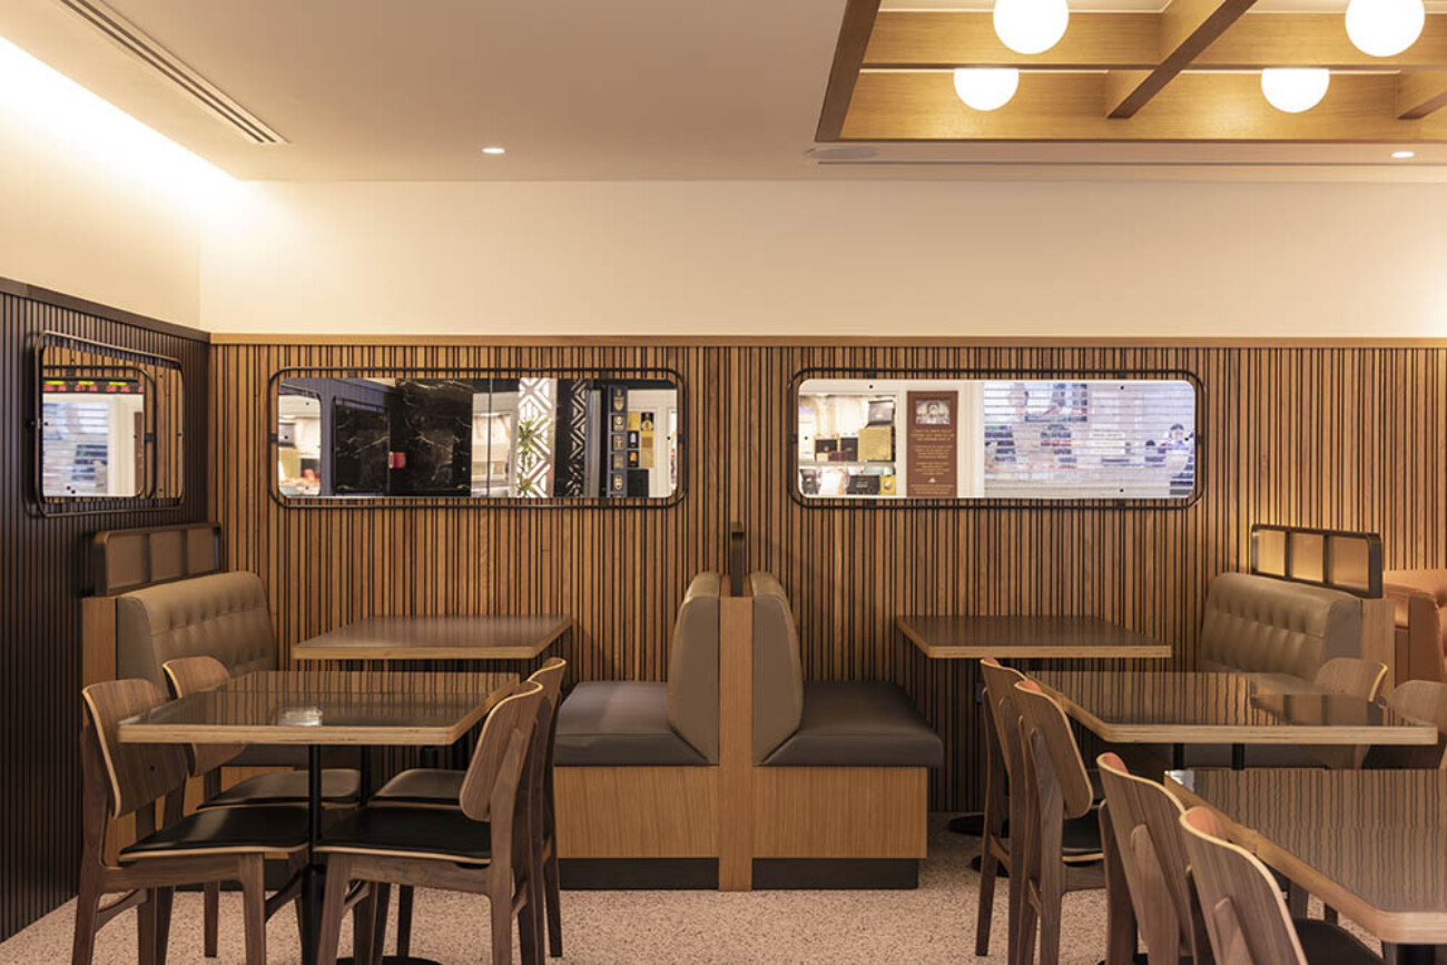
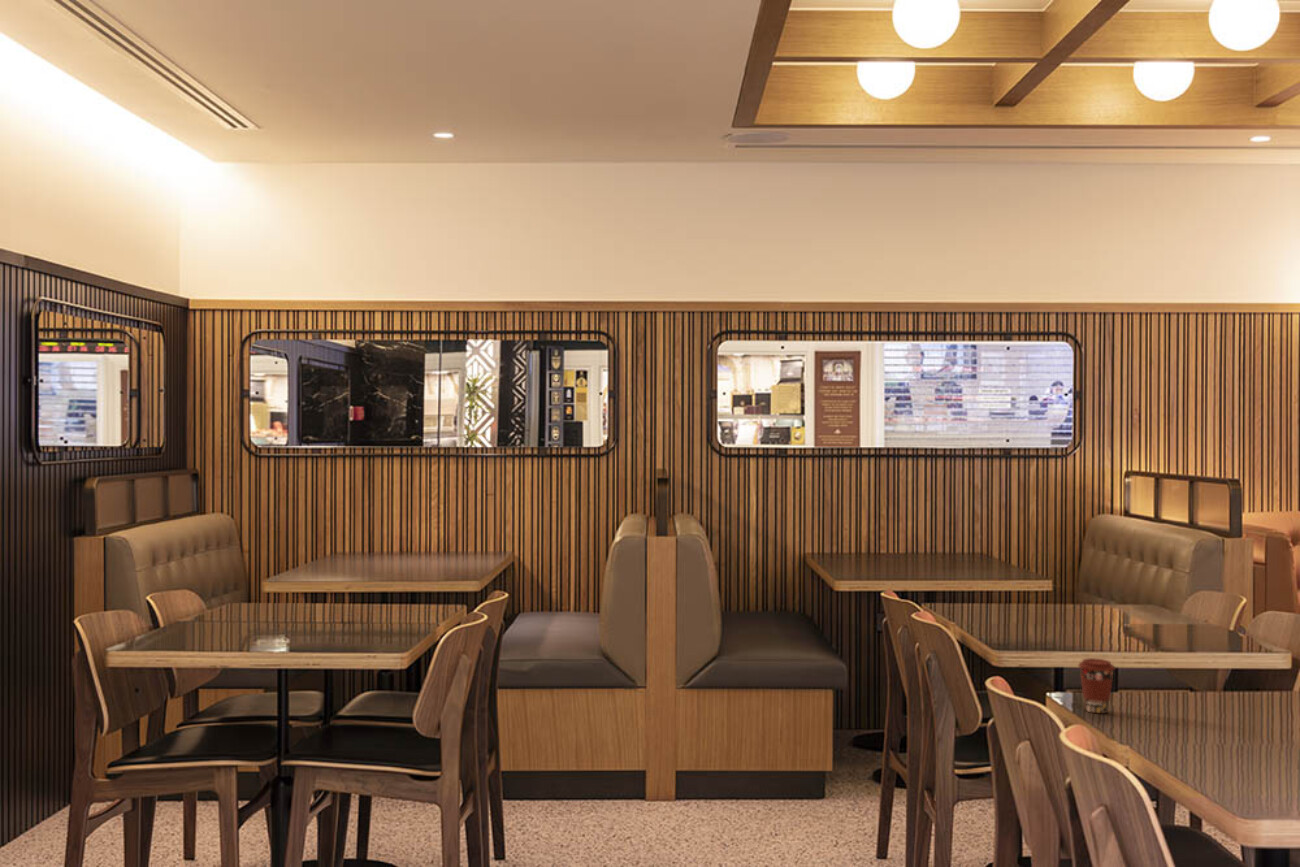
+ coffee cup (1096, 685)
